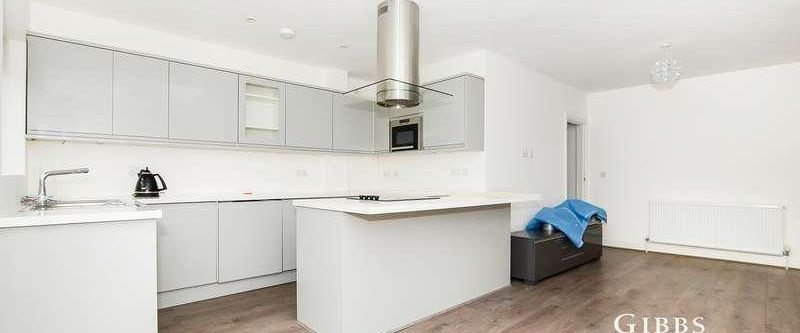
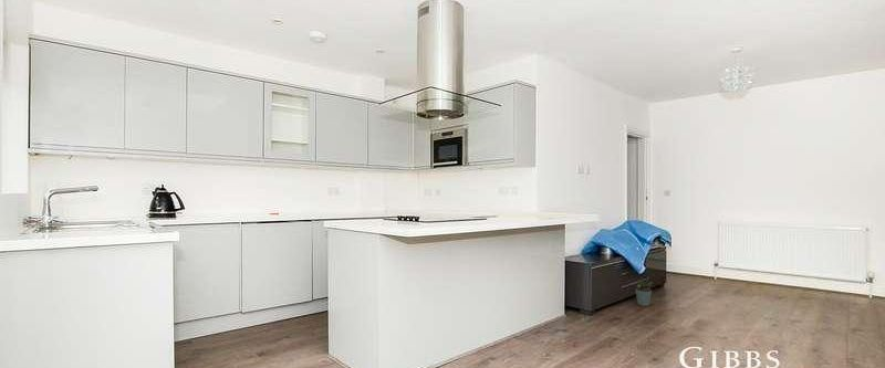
+ potted plant (645, 291)
